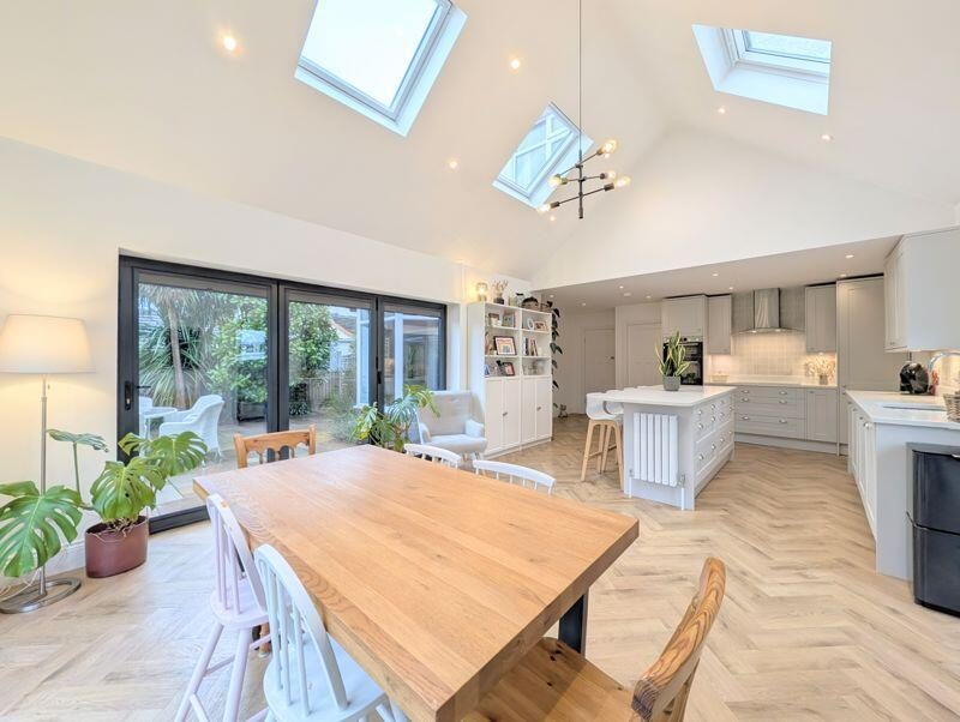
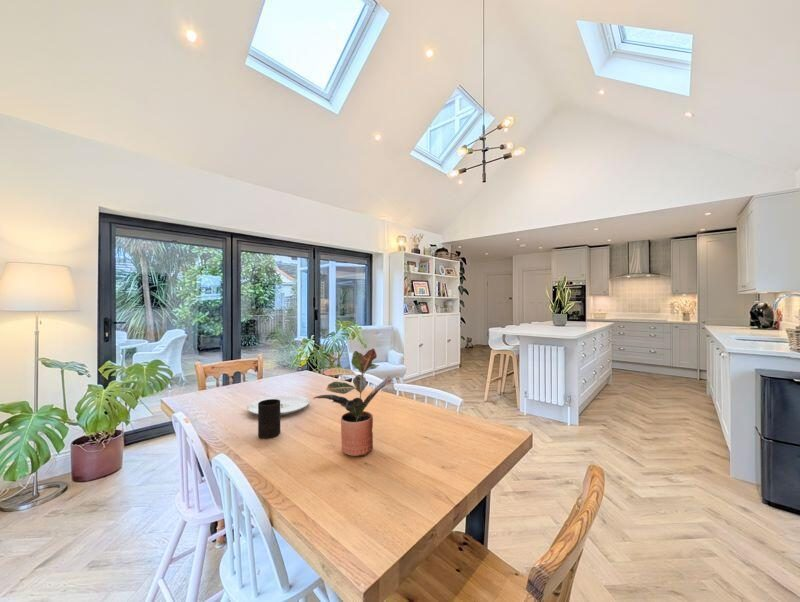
+ cup (269, 418)
+ plate (280, 406)
+ potted plant (360, 395)
